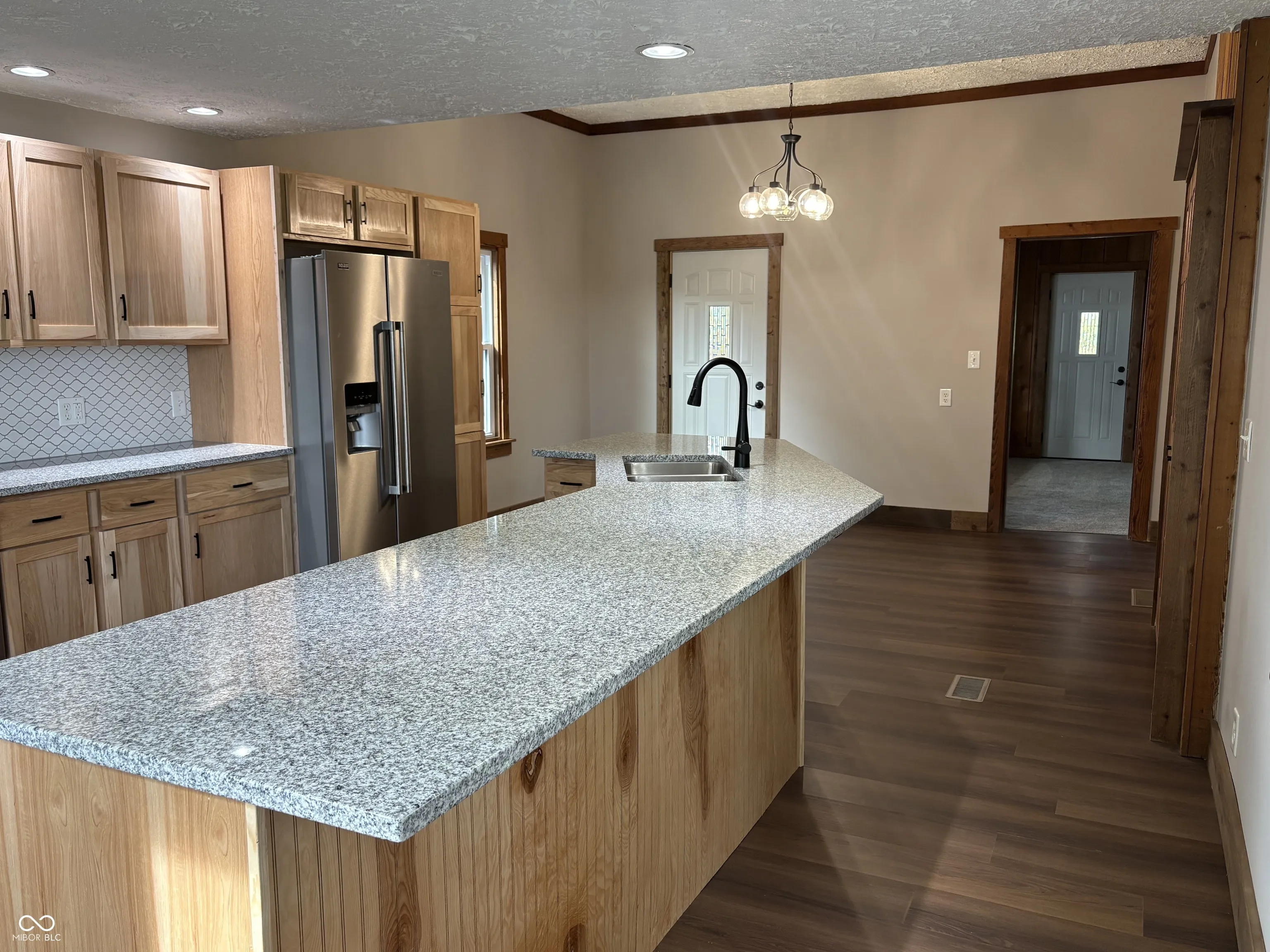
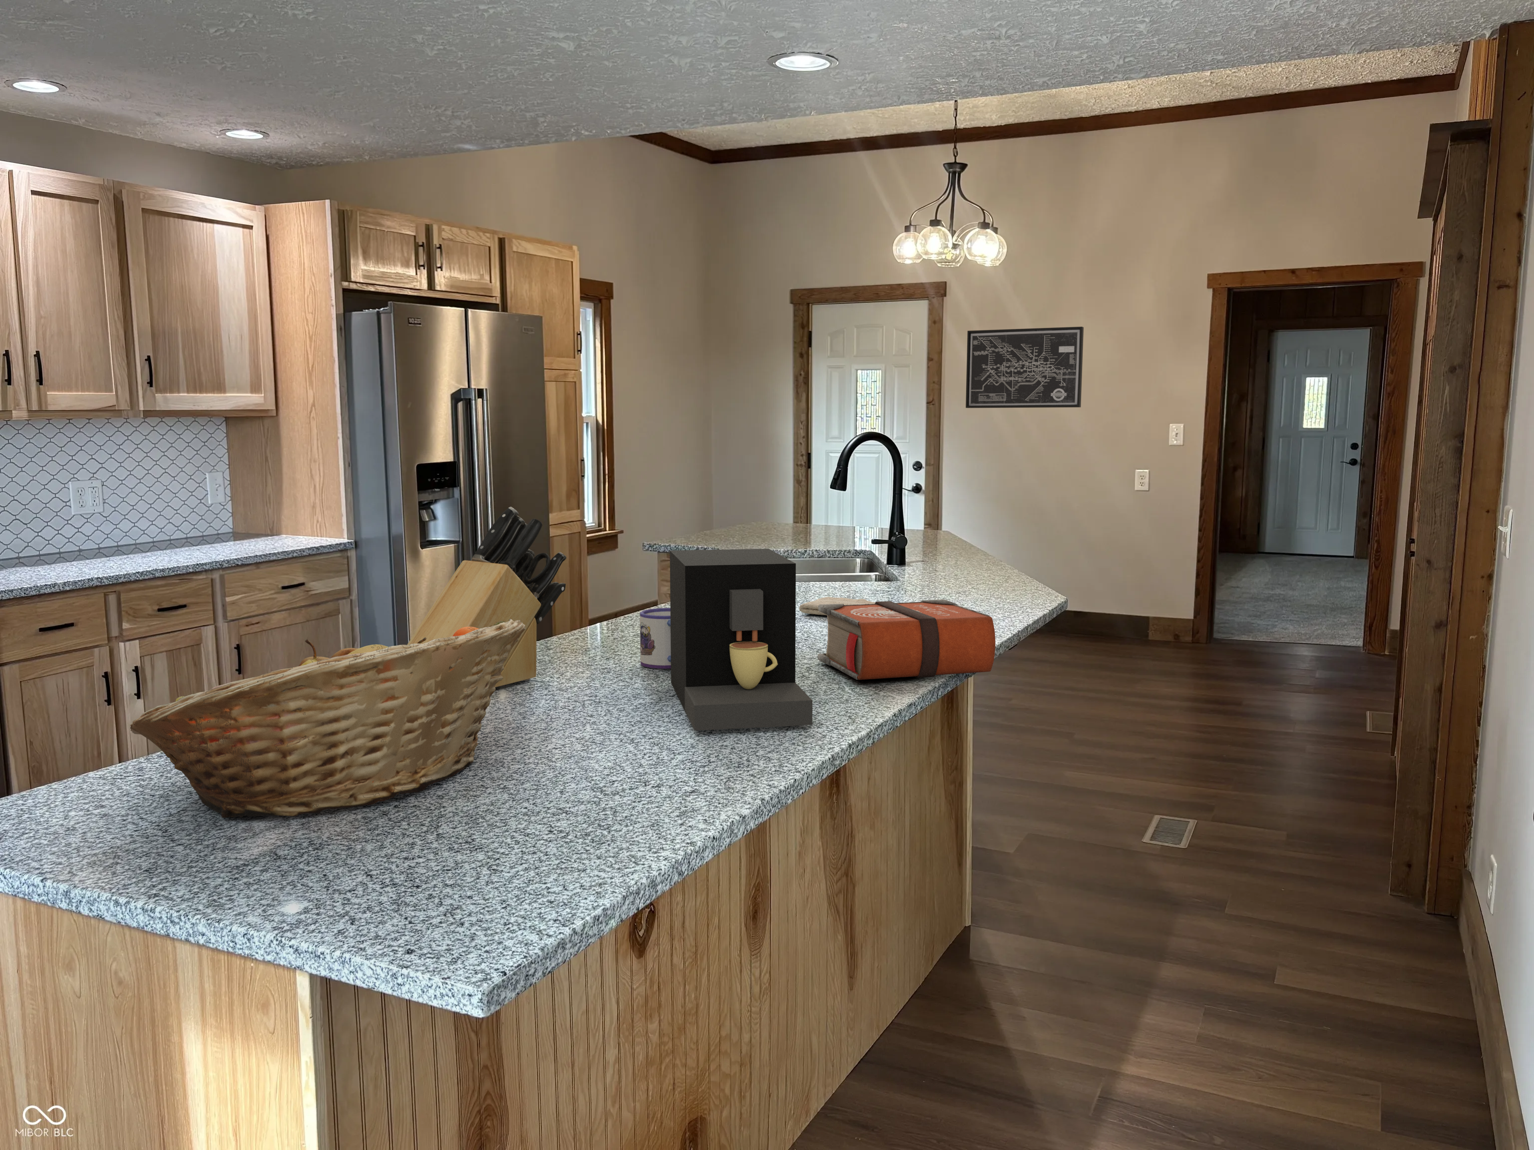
+ coffee maker (736, 633)
+ washcloth (844, 604)
+ knife block (481, 598)
+ bible (905, 637)
+ mug (669, 639)
+ fruit basket (348, 702)
+ wall art (1023, 368)
